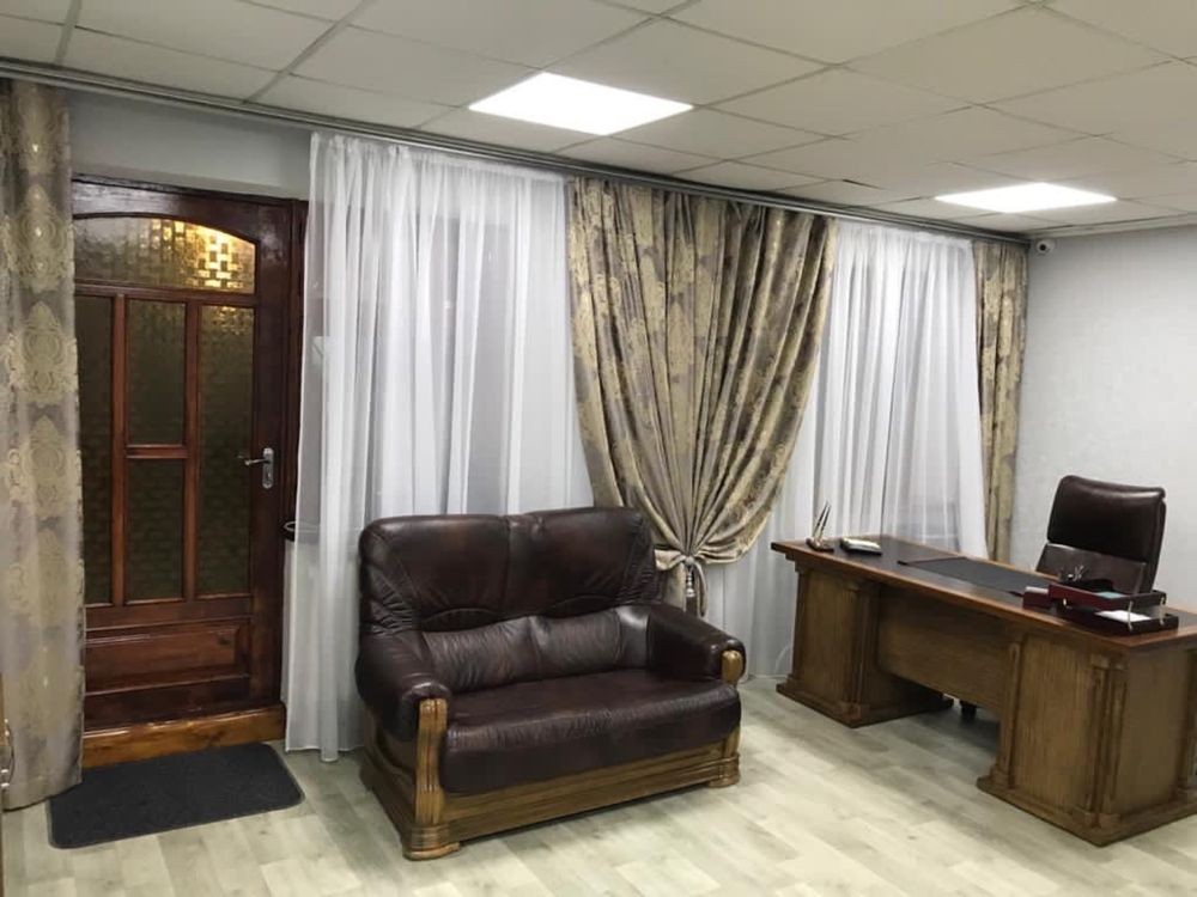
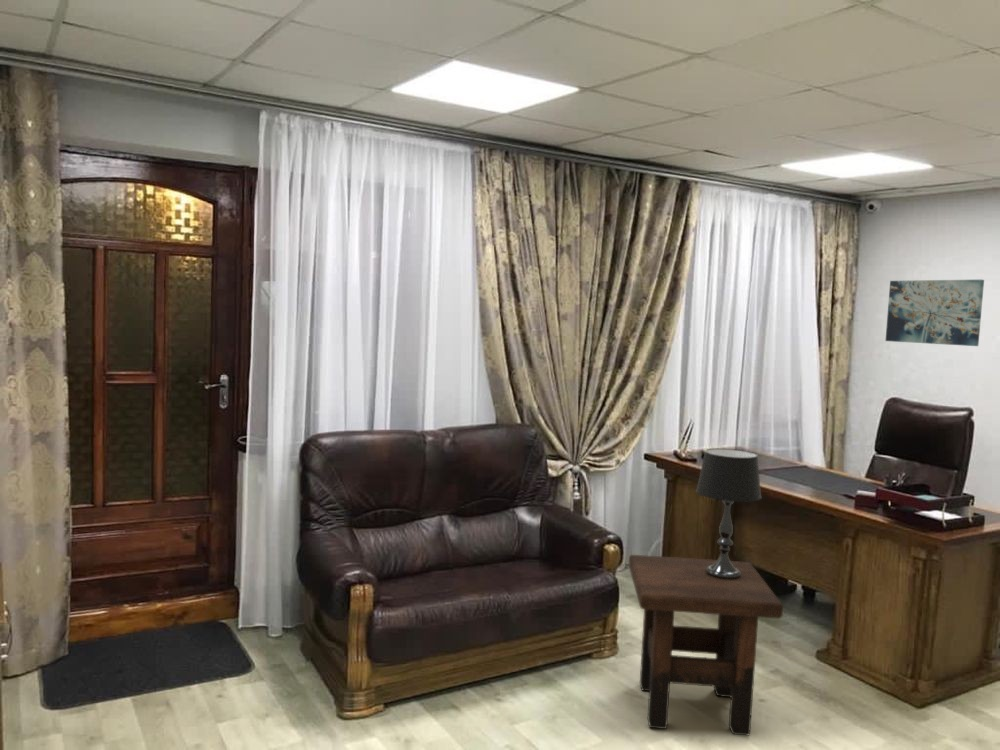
+ table lamp (727, 513)
+ wall art (932, 312)
+ side table (695, 643)
